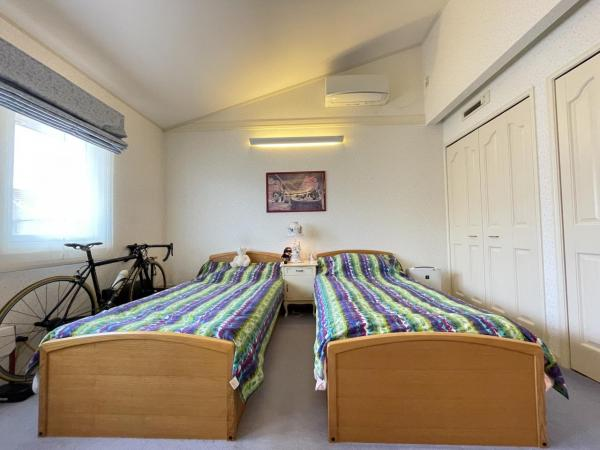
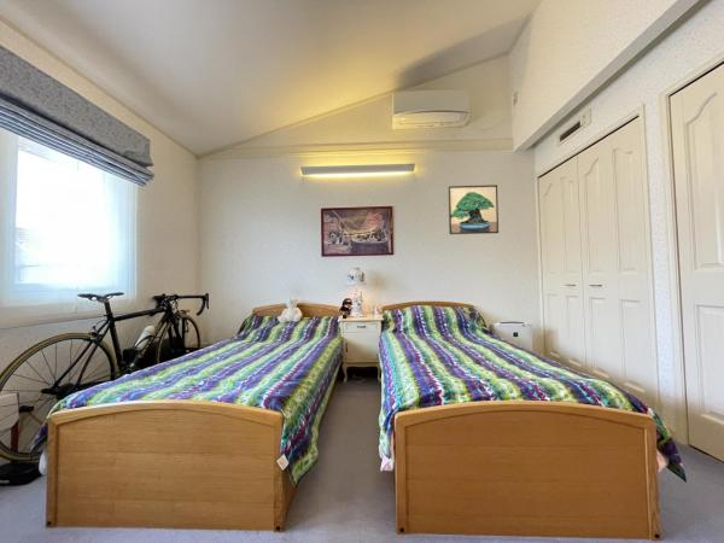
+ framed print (473, 209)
